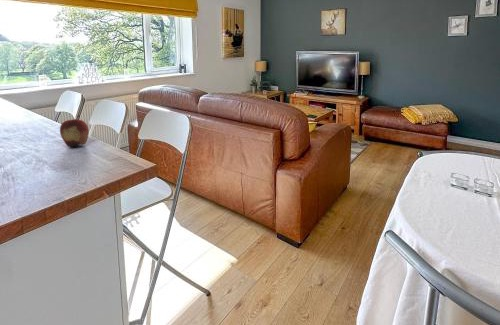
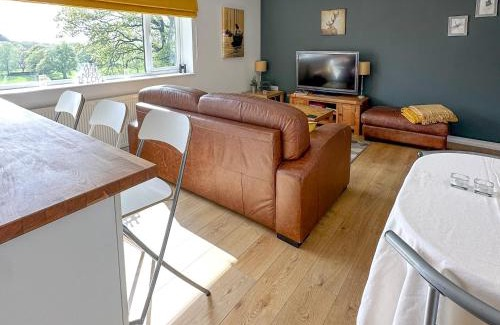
- fruit (74, 130)
